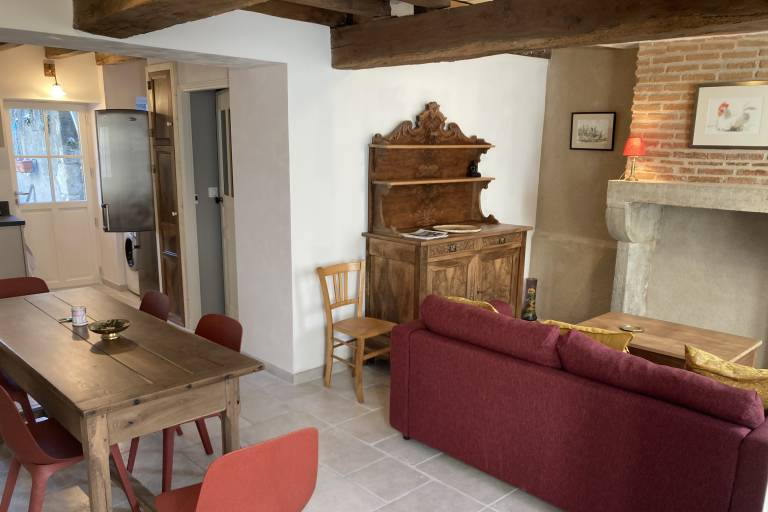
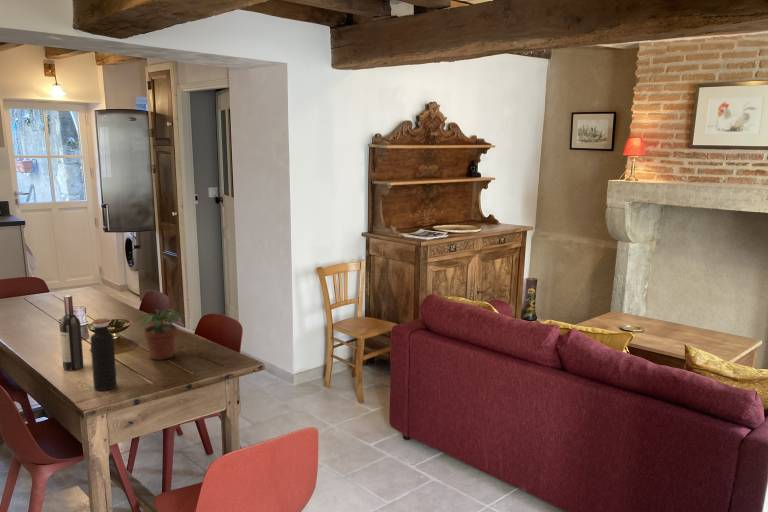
+ potted plant (160, 334)
+ water bottle (103, 354)
+ wine bottle (70, 332)
